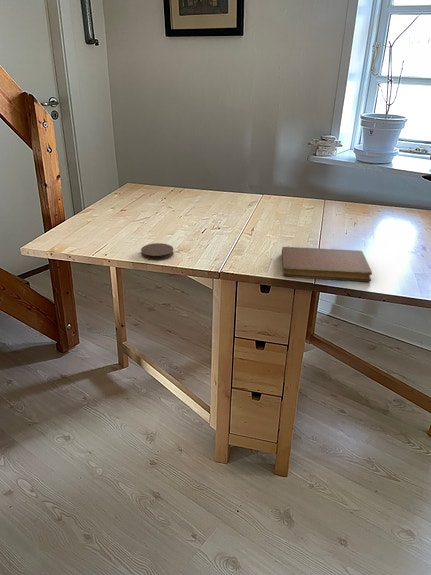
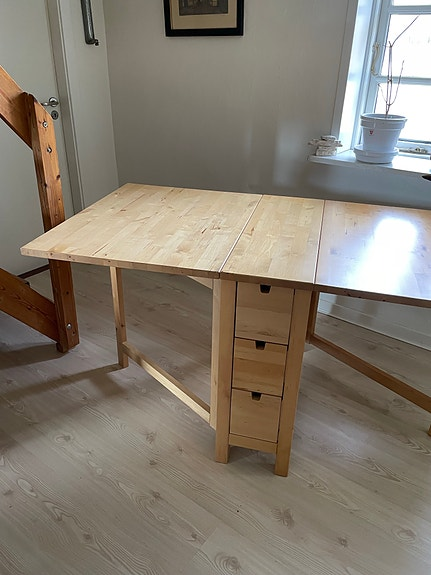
- coaster (157, 251)
- notebook (324, 262)
